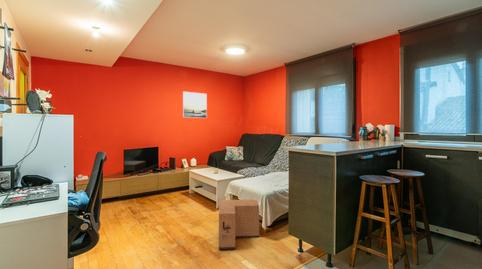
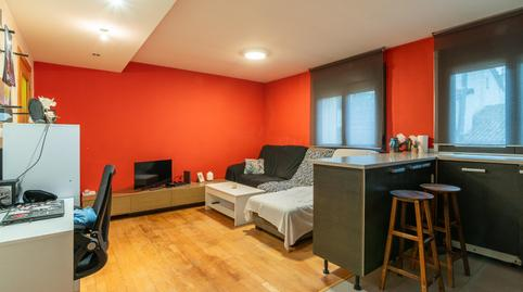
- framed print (195, 105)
- cardboard box (239, 222)
